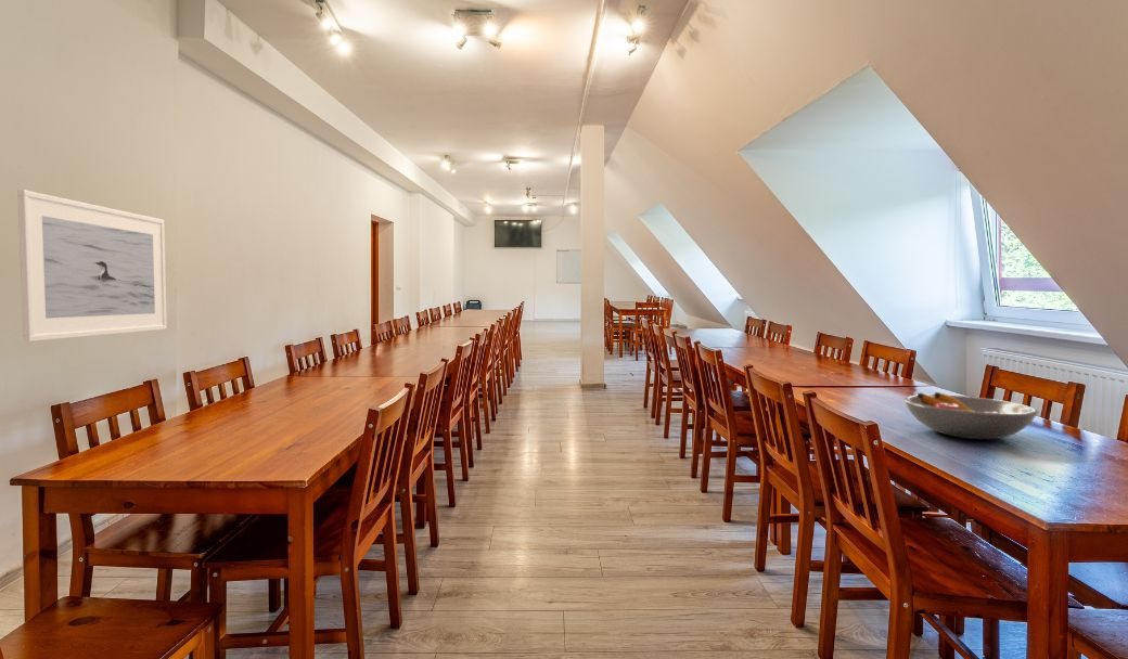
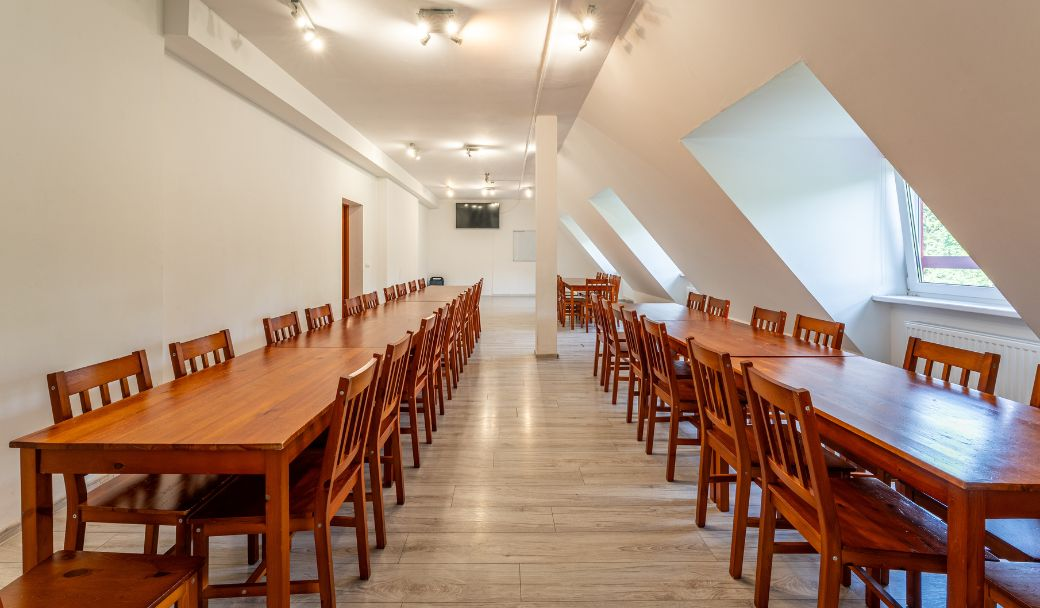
- fruit bowl (966, 414)
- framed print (104, 271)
